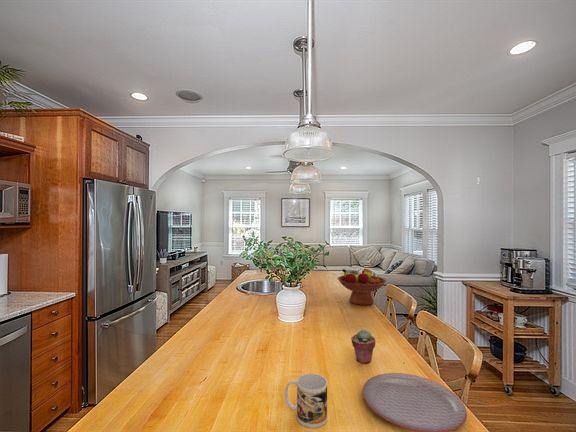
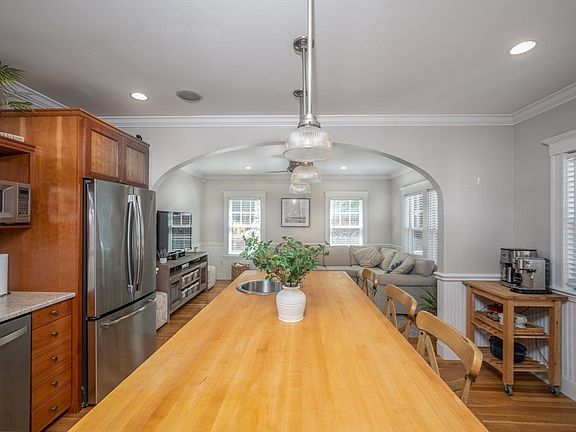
- potted succulent (363, 344)
- mug (305, 397)
- fruit bowl (361, 286)
- plate (411, 401)
